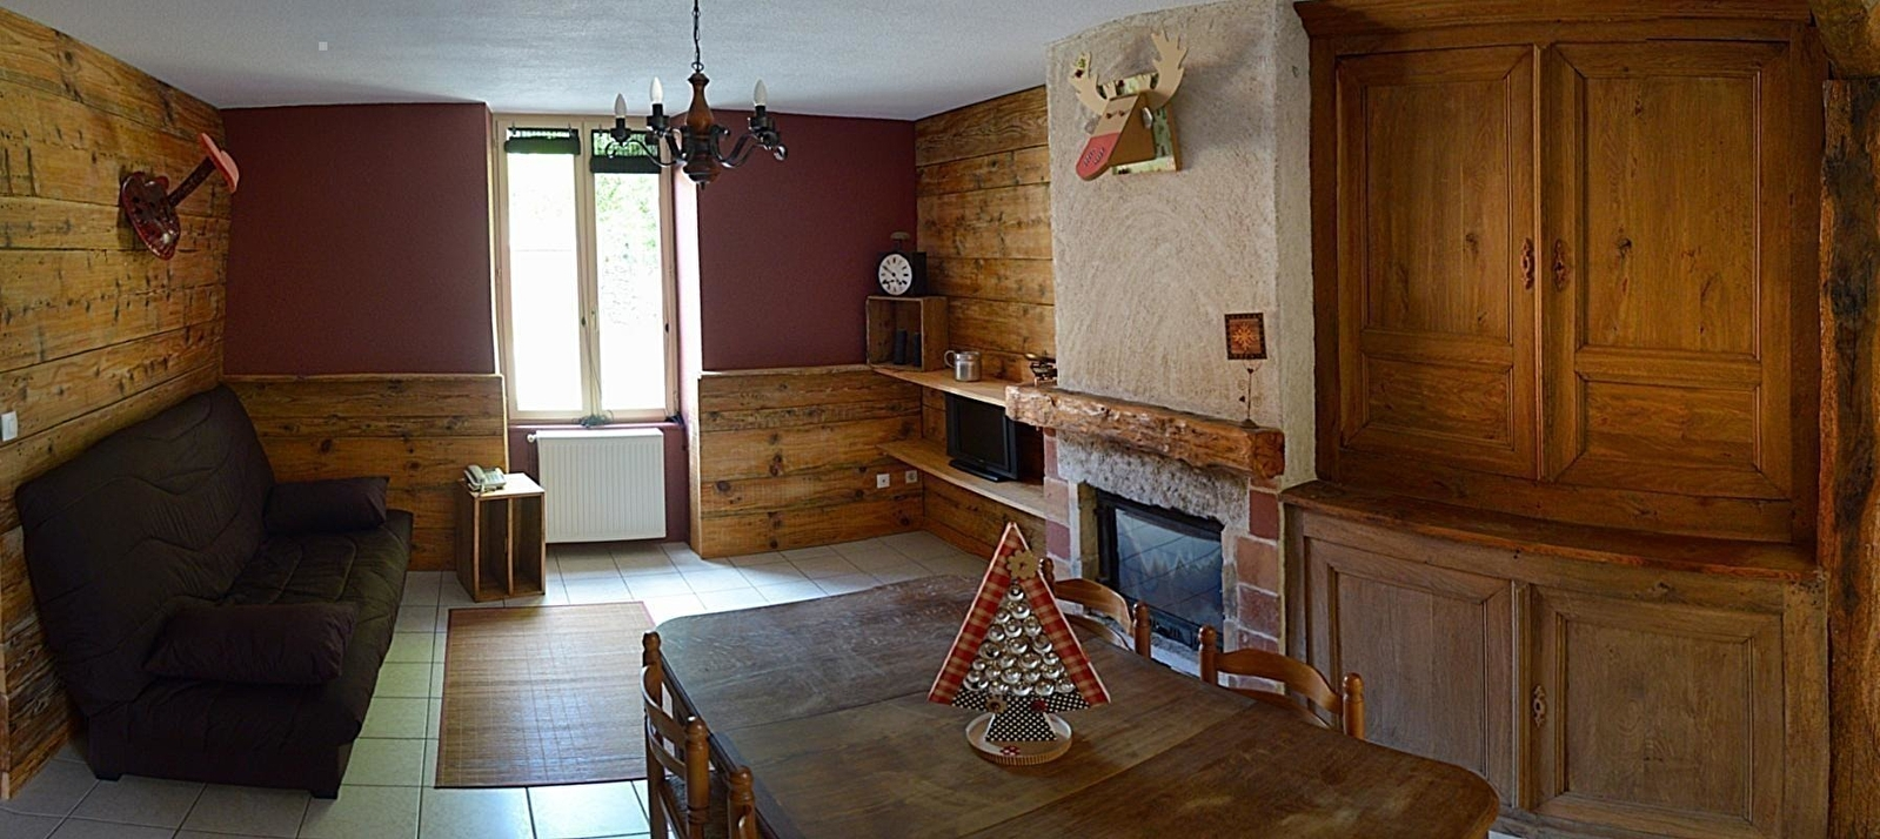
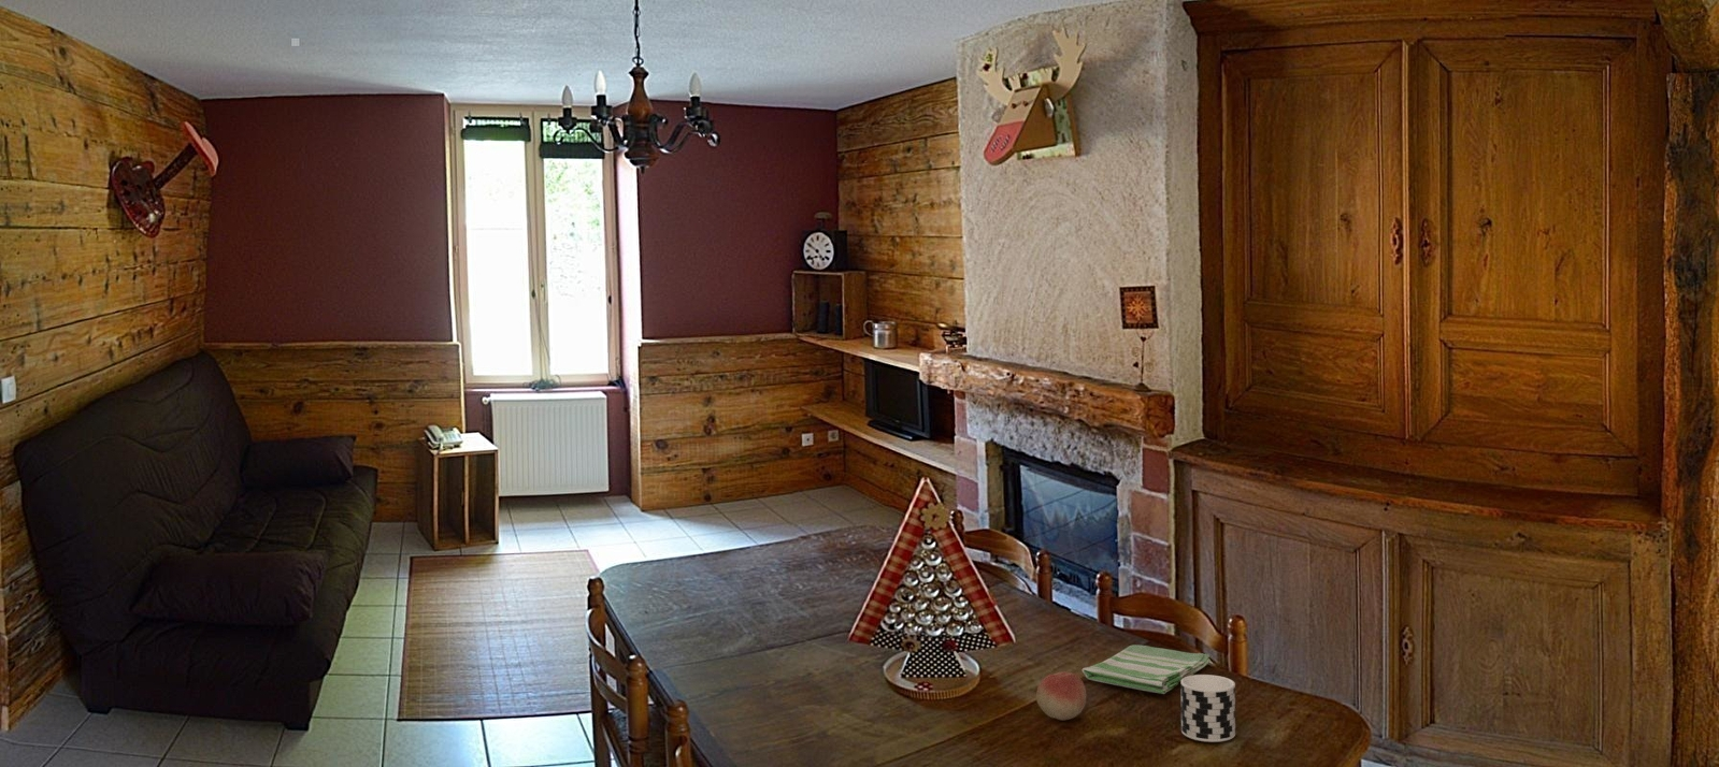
+ cup (1211, 705)
+ dish towel (1146, 666)
+ fruit (1061, 695)
